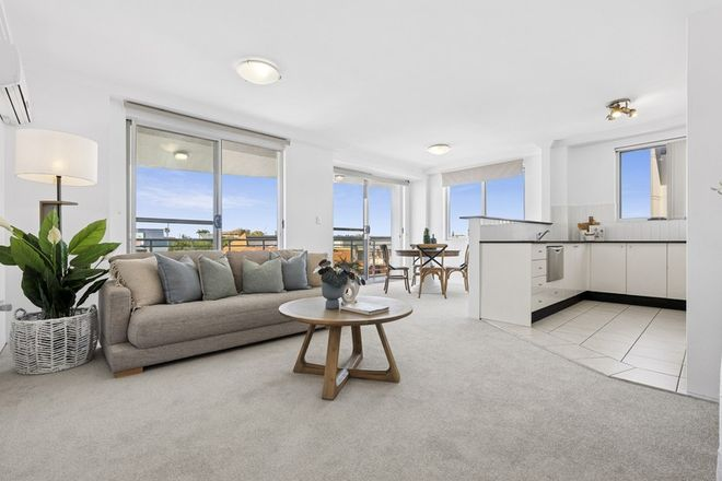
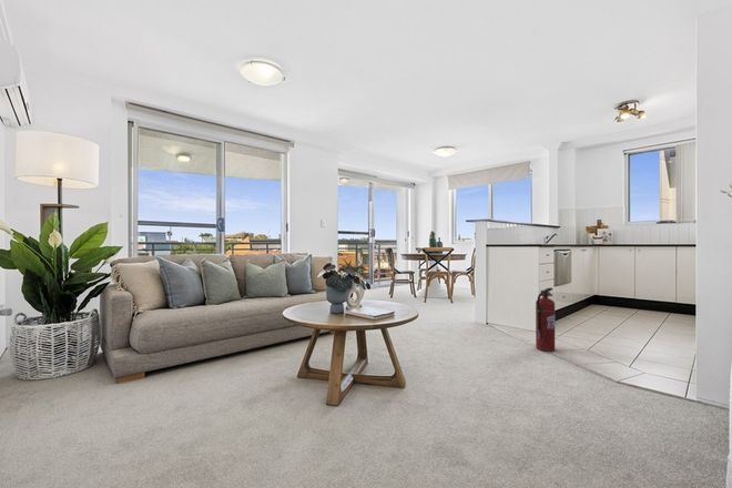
+ fire extinguisher (545, 318)
